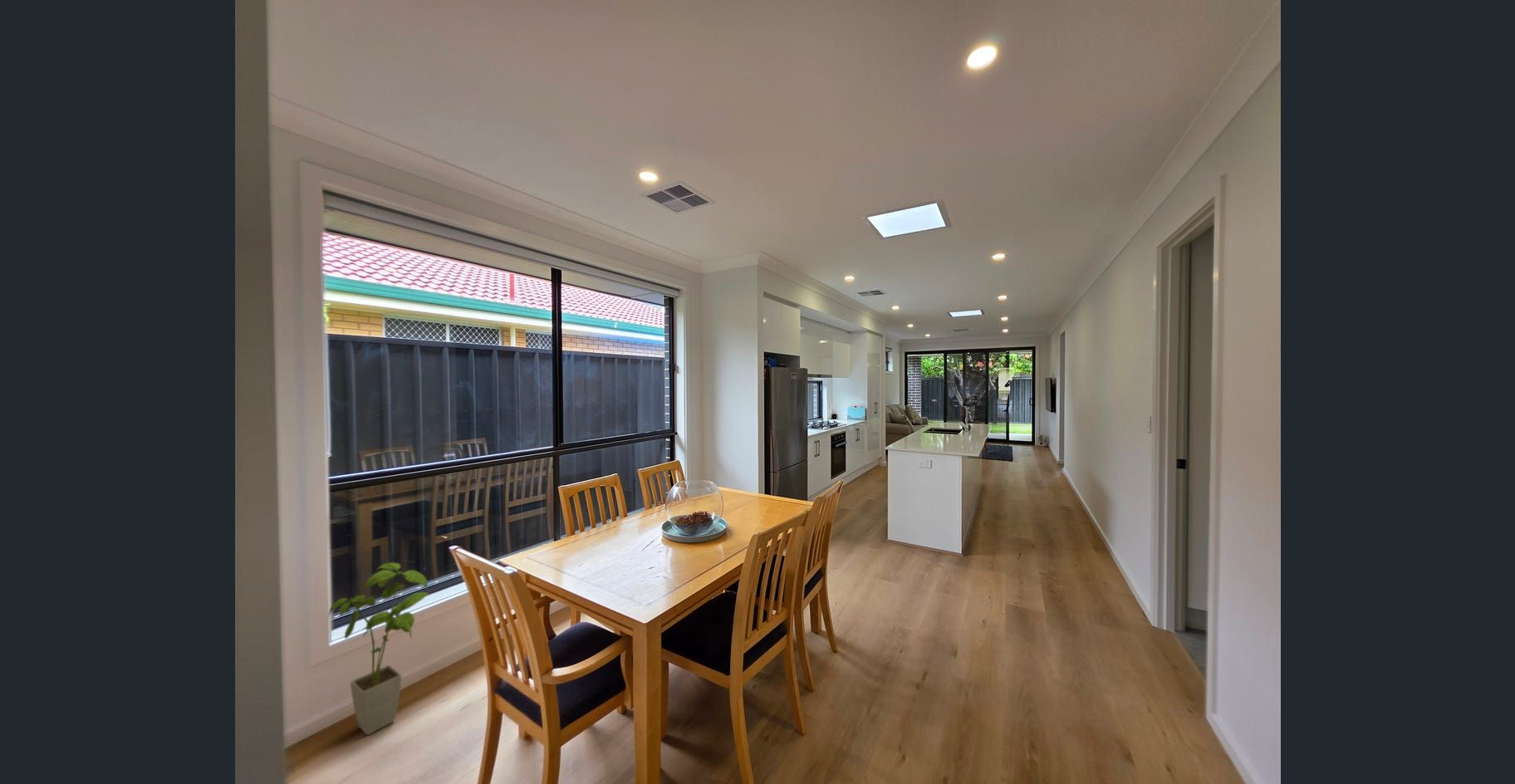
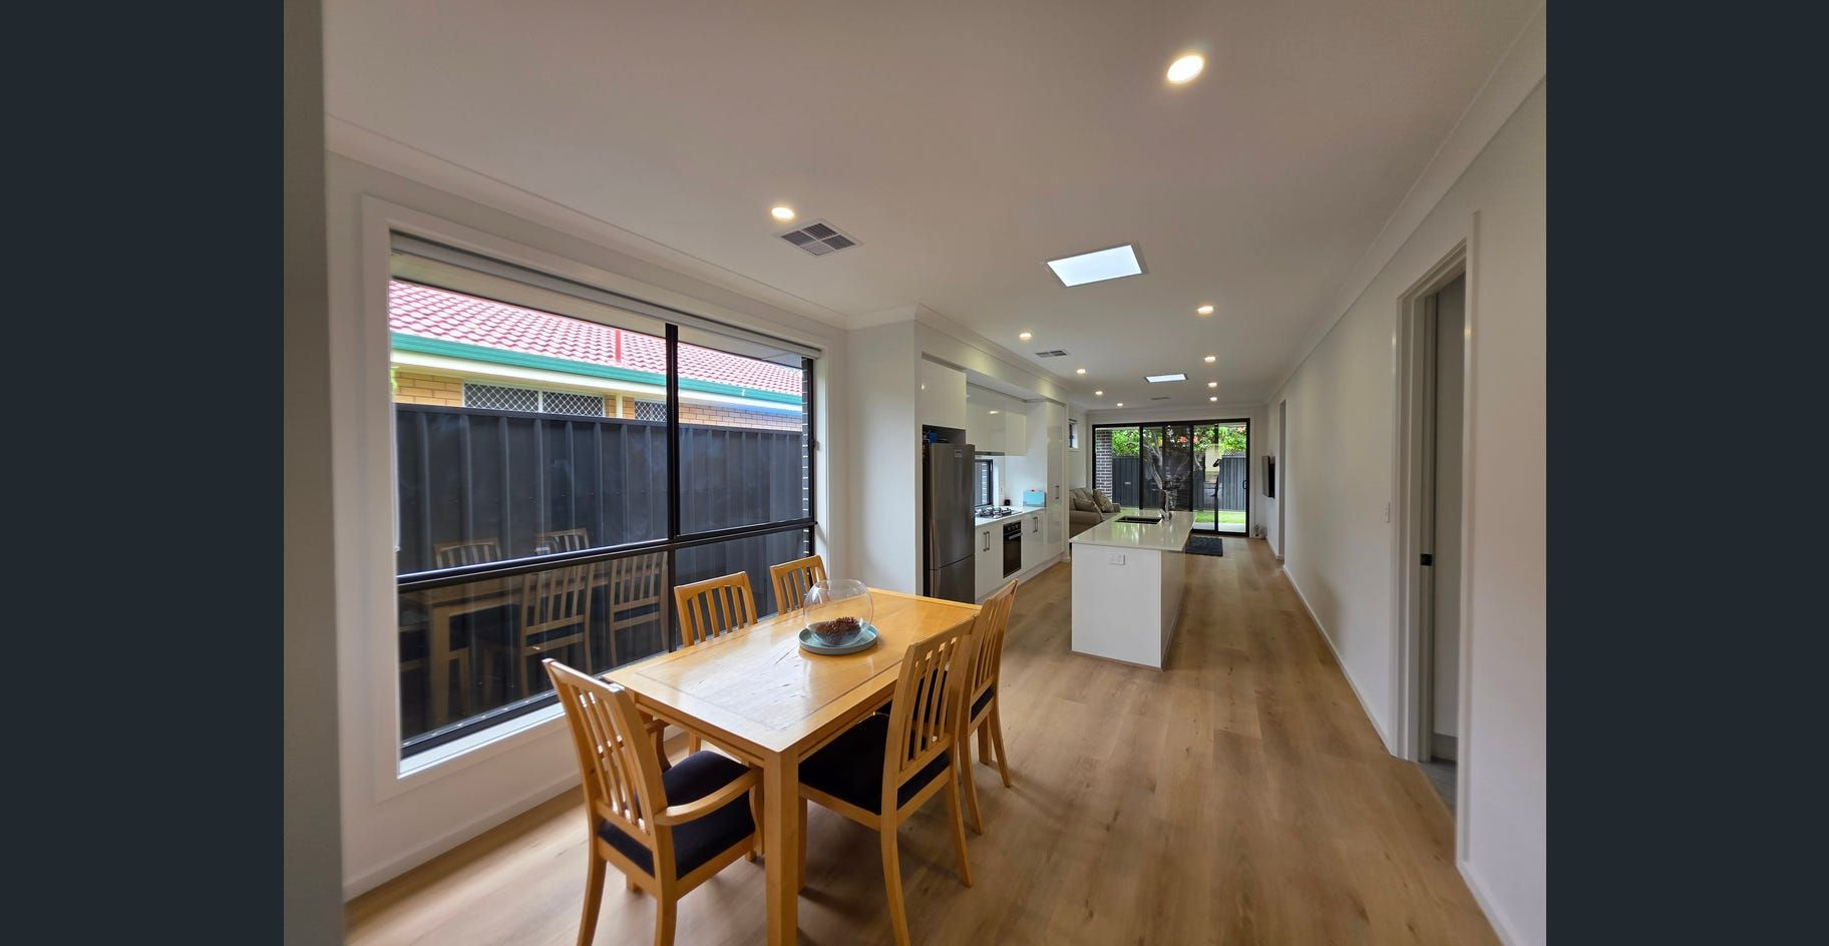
- house plant (388, 640)
